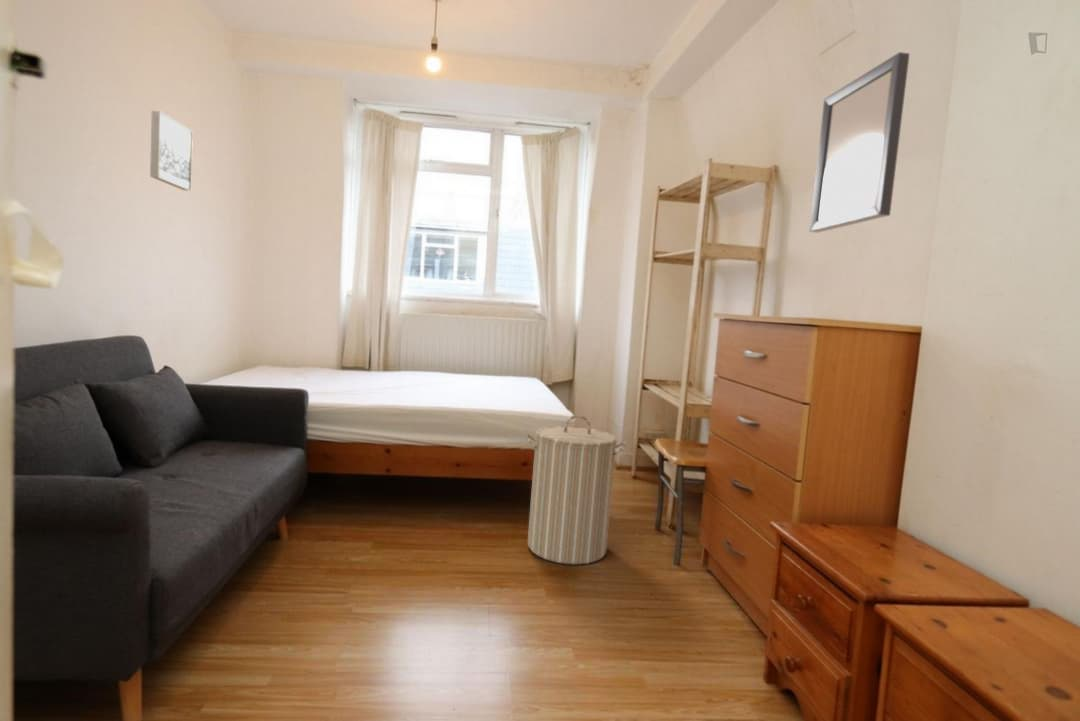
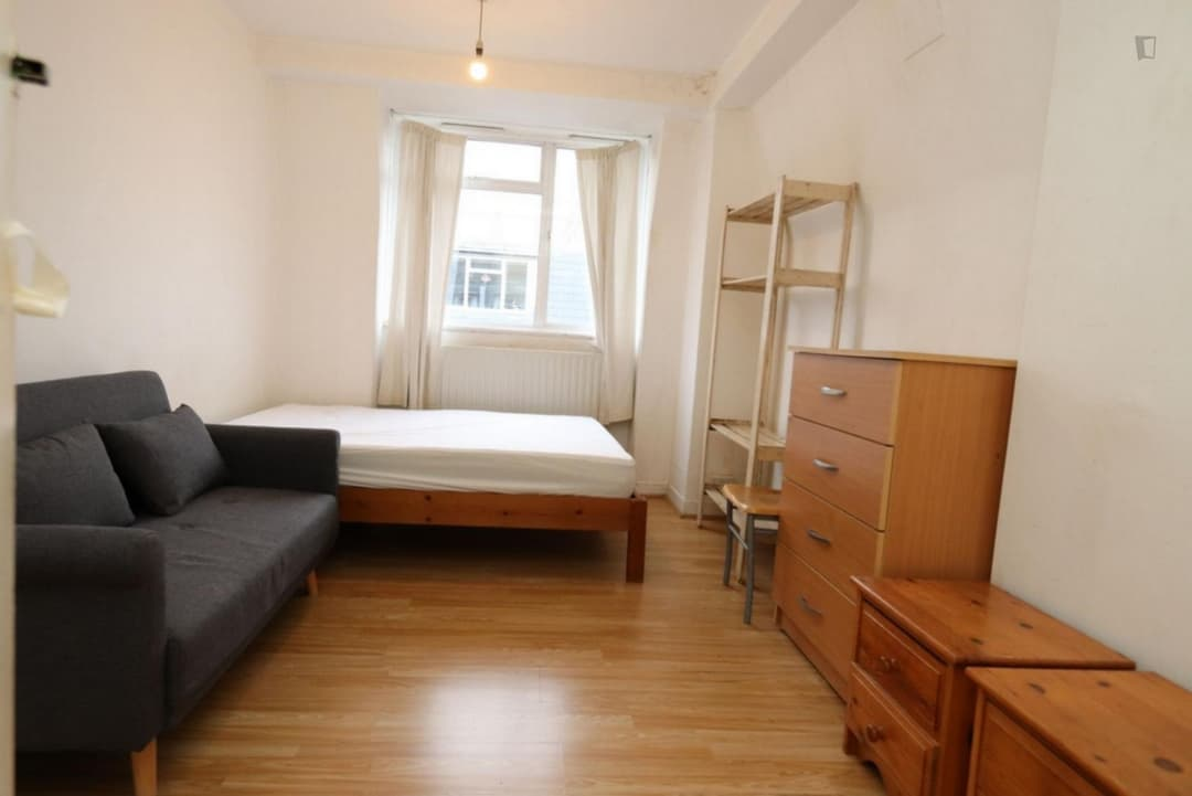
- laundry hamper (571, 482)
- home mirror (854, 152)
- wall art (172, 153)
